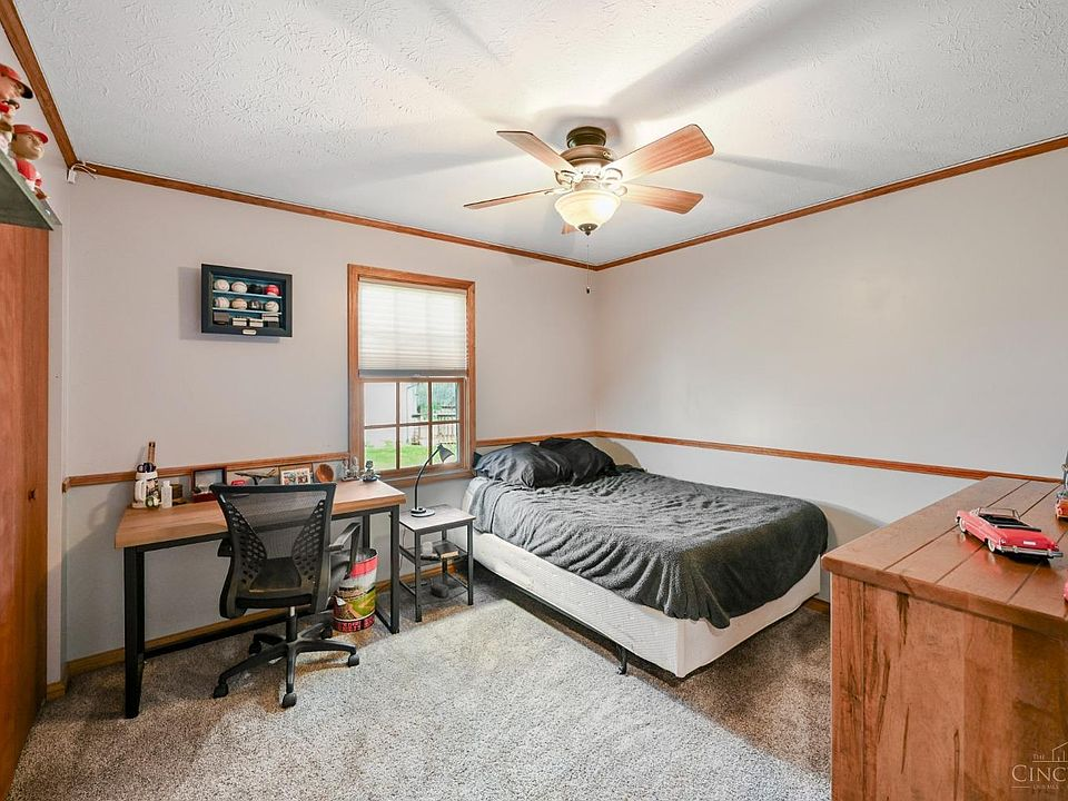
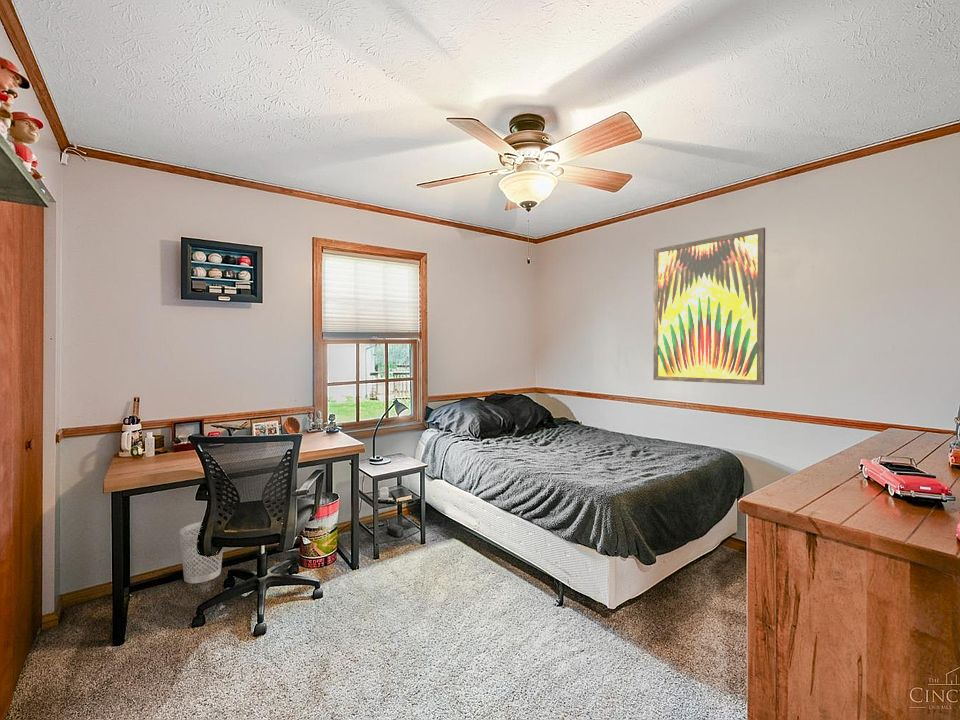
+ wall art (704, 311)
+ wastebasket (203, 556)
